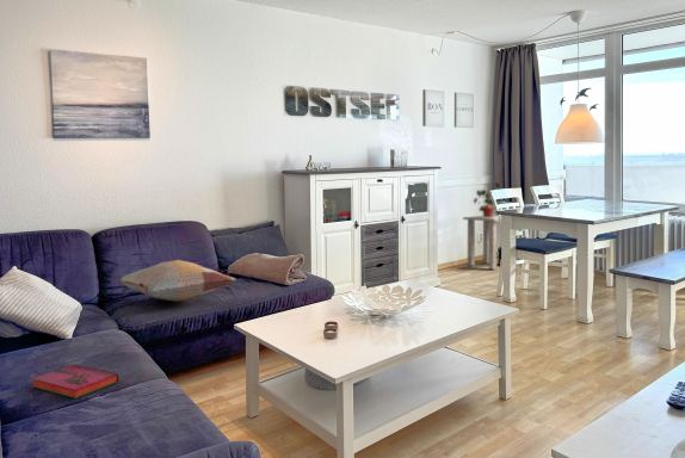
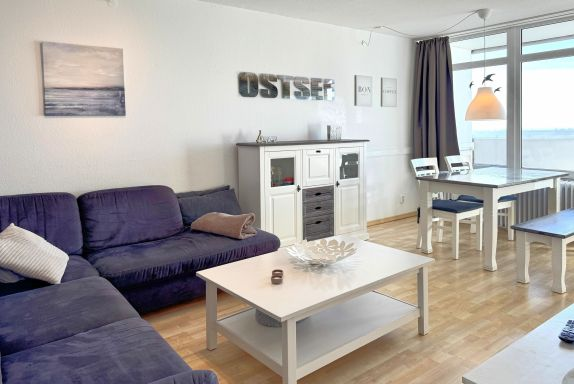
- decorative pillow (175, 279)
- hardback book (75, 379)
- side table (489, 241)
- potted plant (489, 199)
